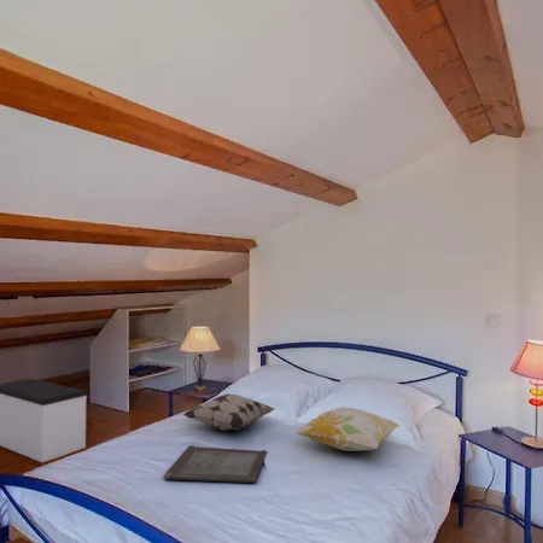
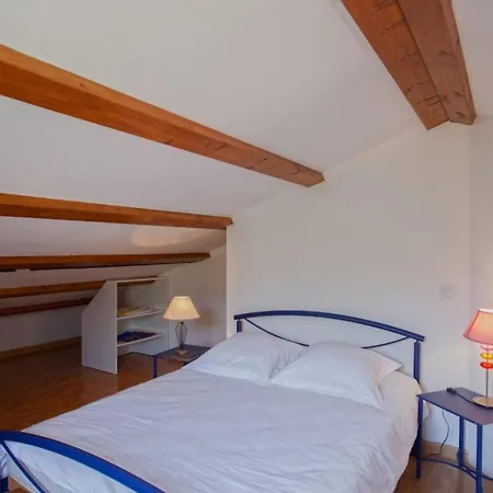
- serving tray (218, 463)
- bench (35, 415)
- decorative pillow (349, 428)
- decorative pillow (229, 410)
